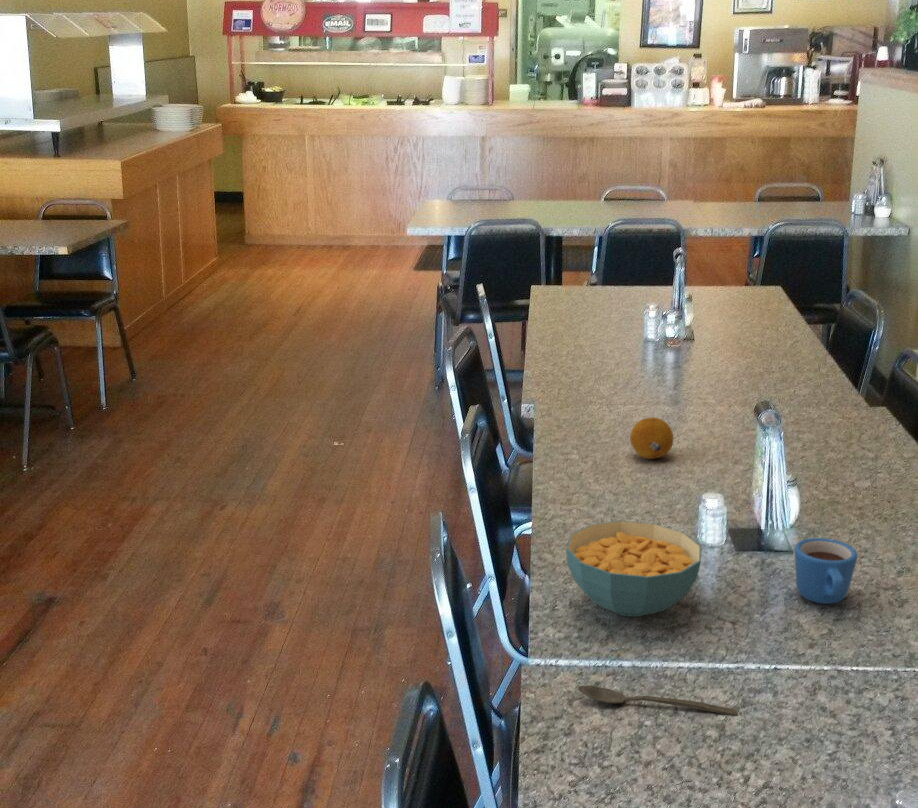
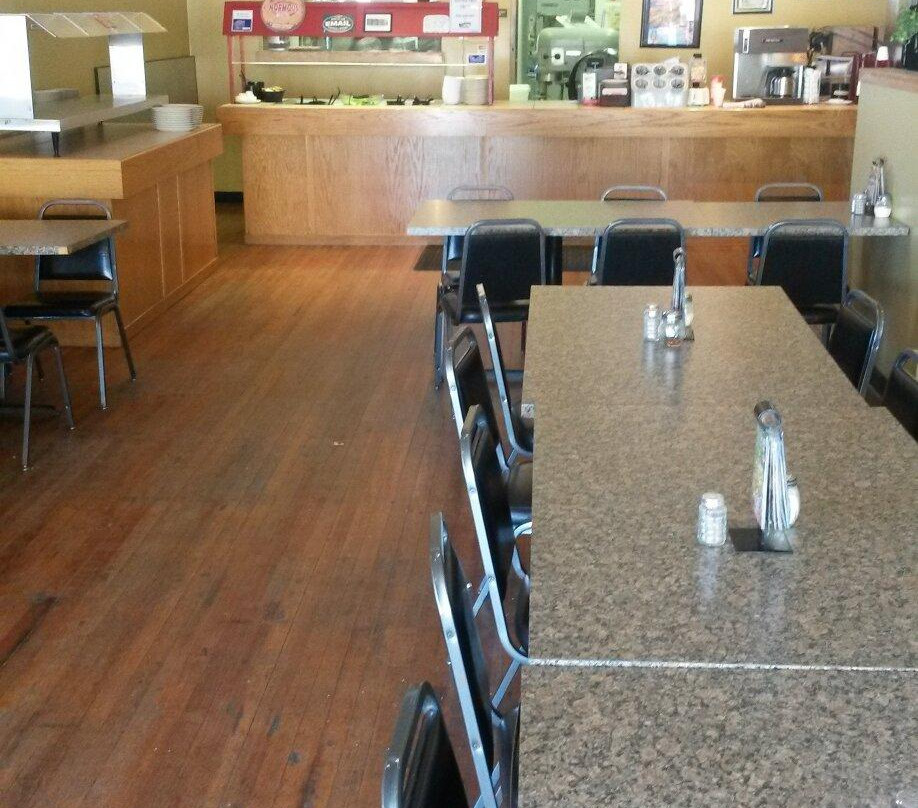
- mug (826, 577)
- spoon (656, 700)
- cereal bowl (632, 577)
- fruit (651, 438)
